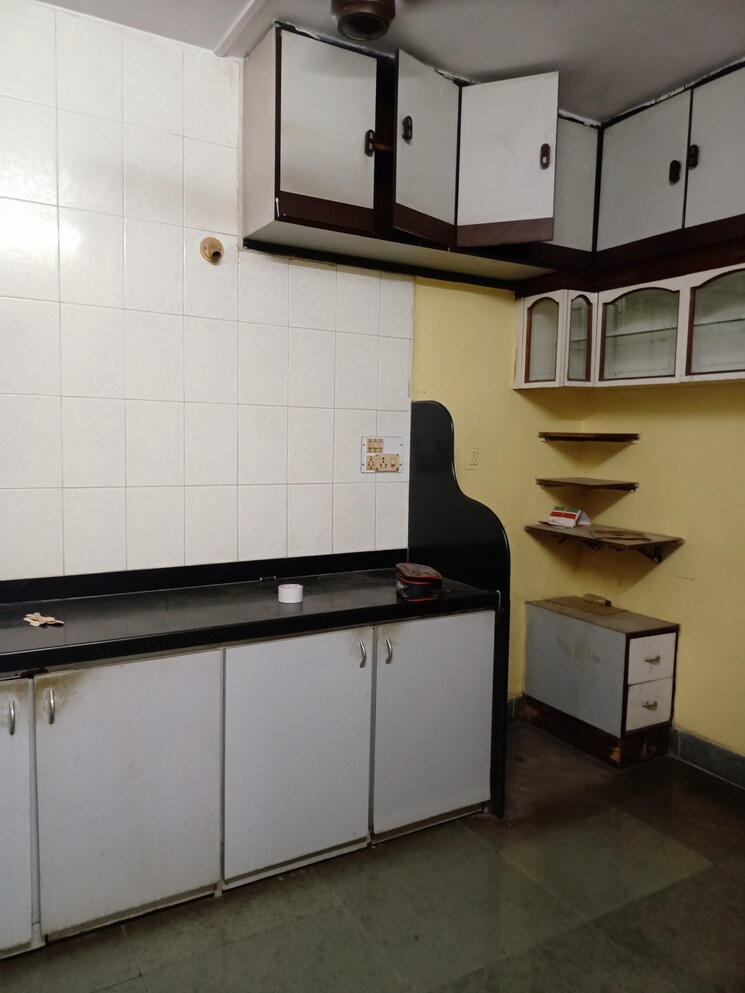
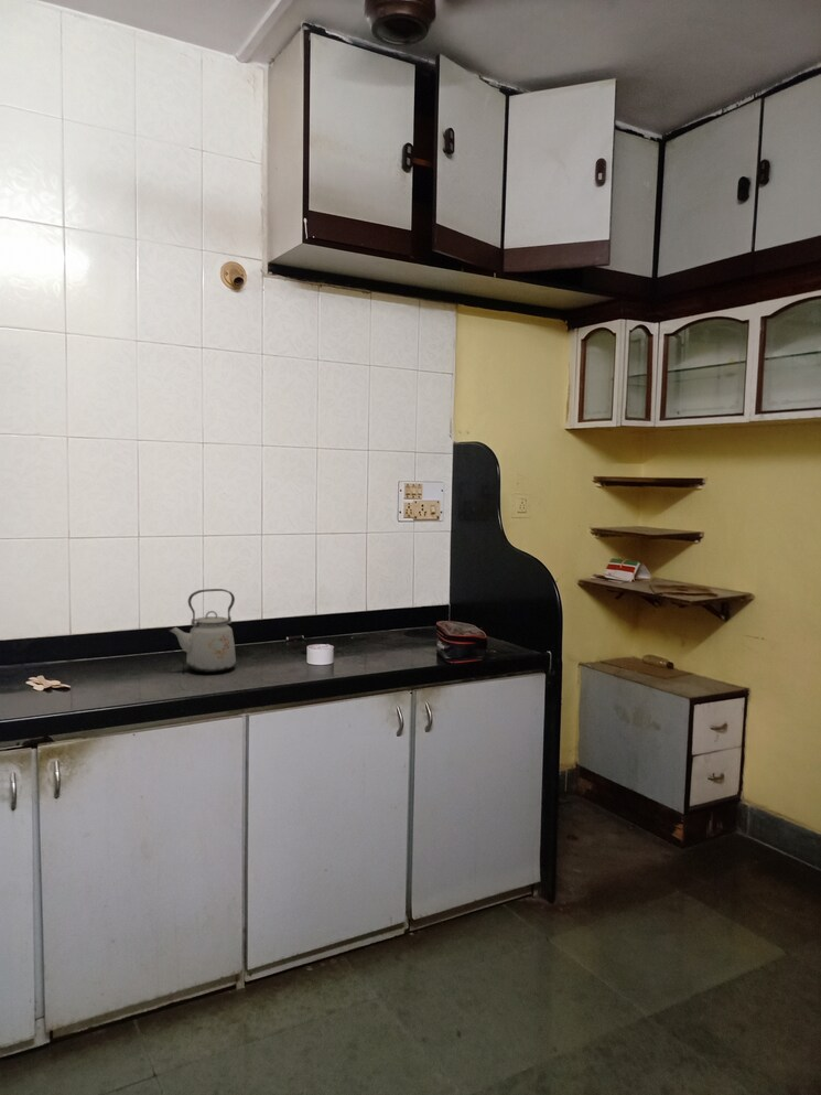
+ kettle (202, 630)
